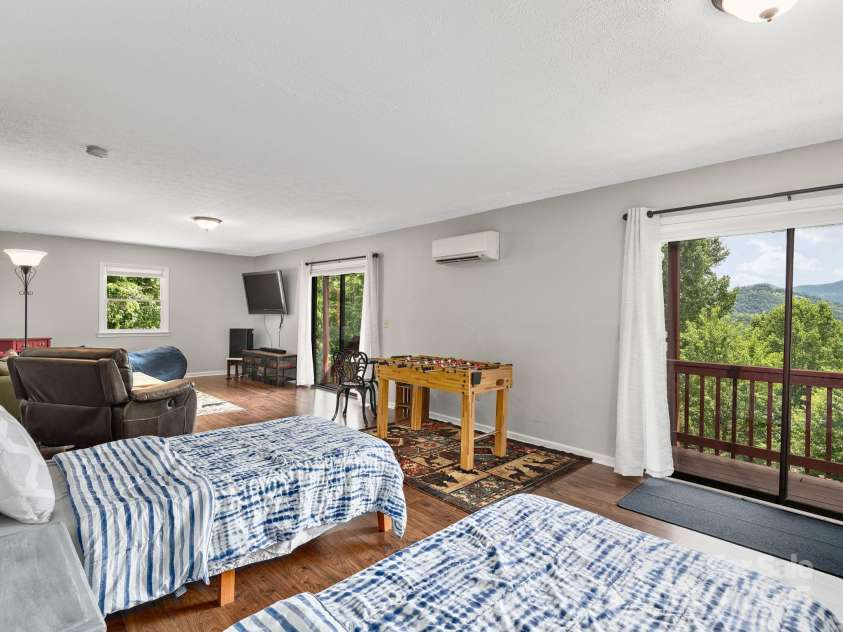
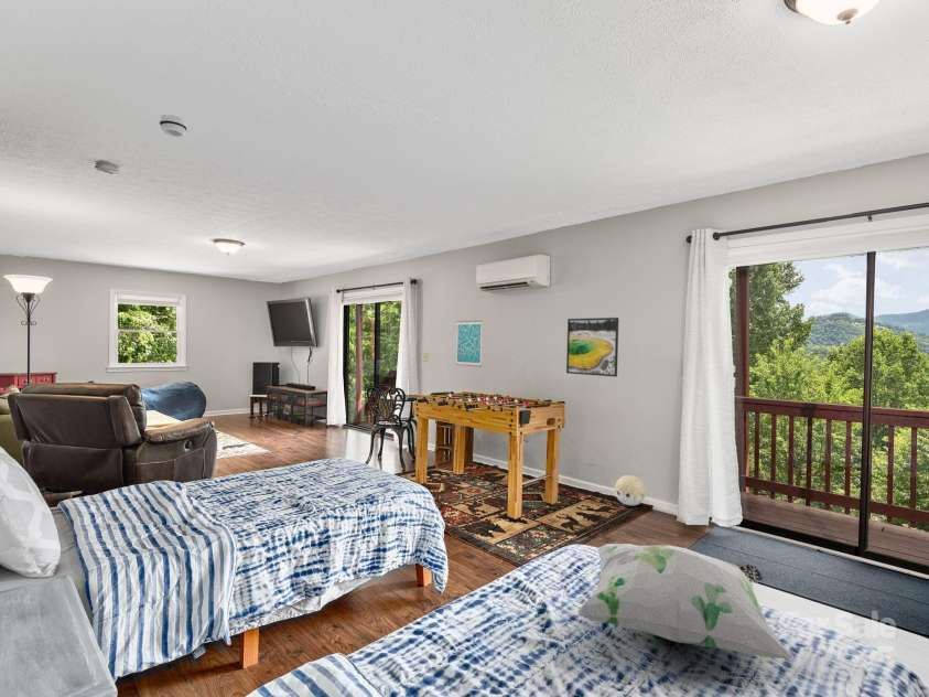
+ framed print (591, 346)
+ wall art (468, 343)
+ ball (629, 490)
+ smoke detector (173, 126)
+ decorative pillow (677, 589)
